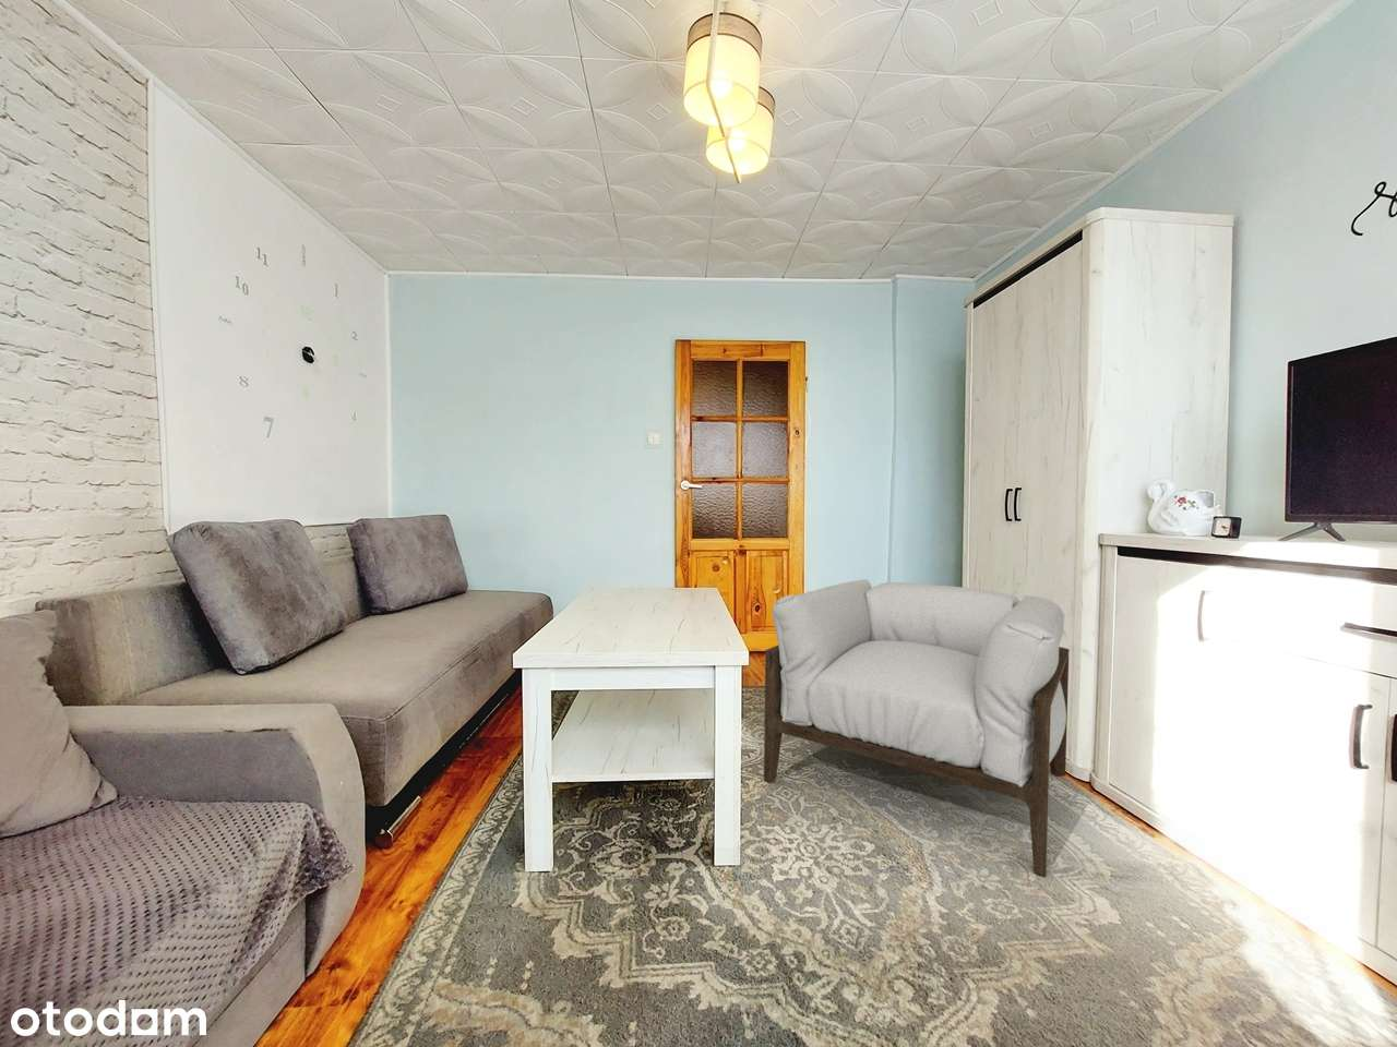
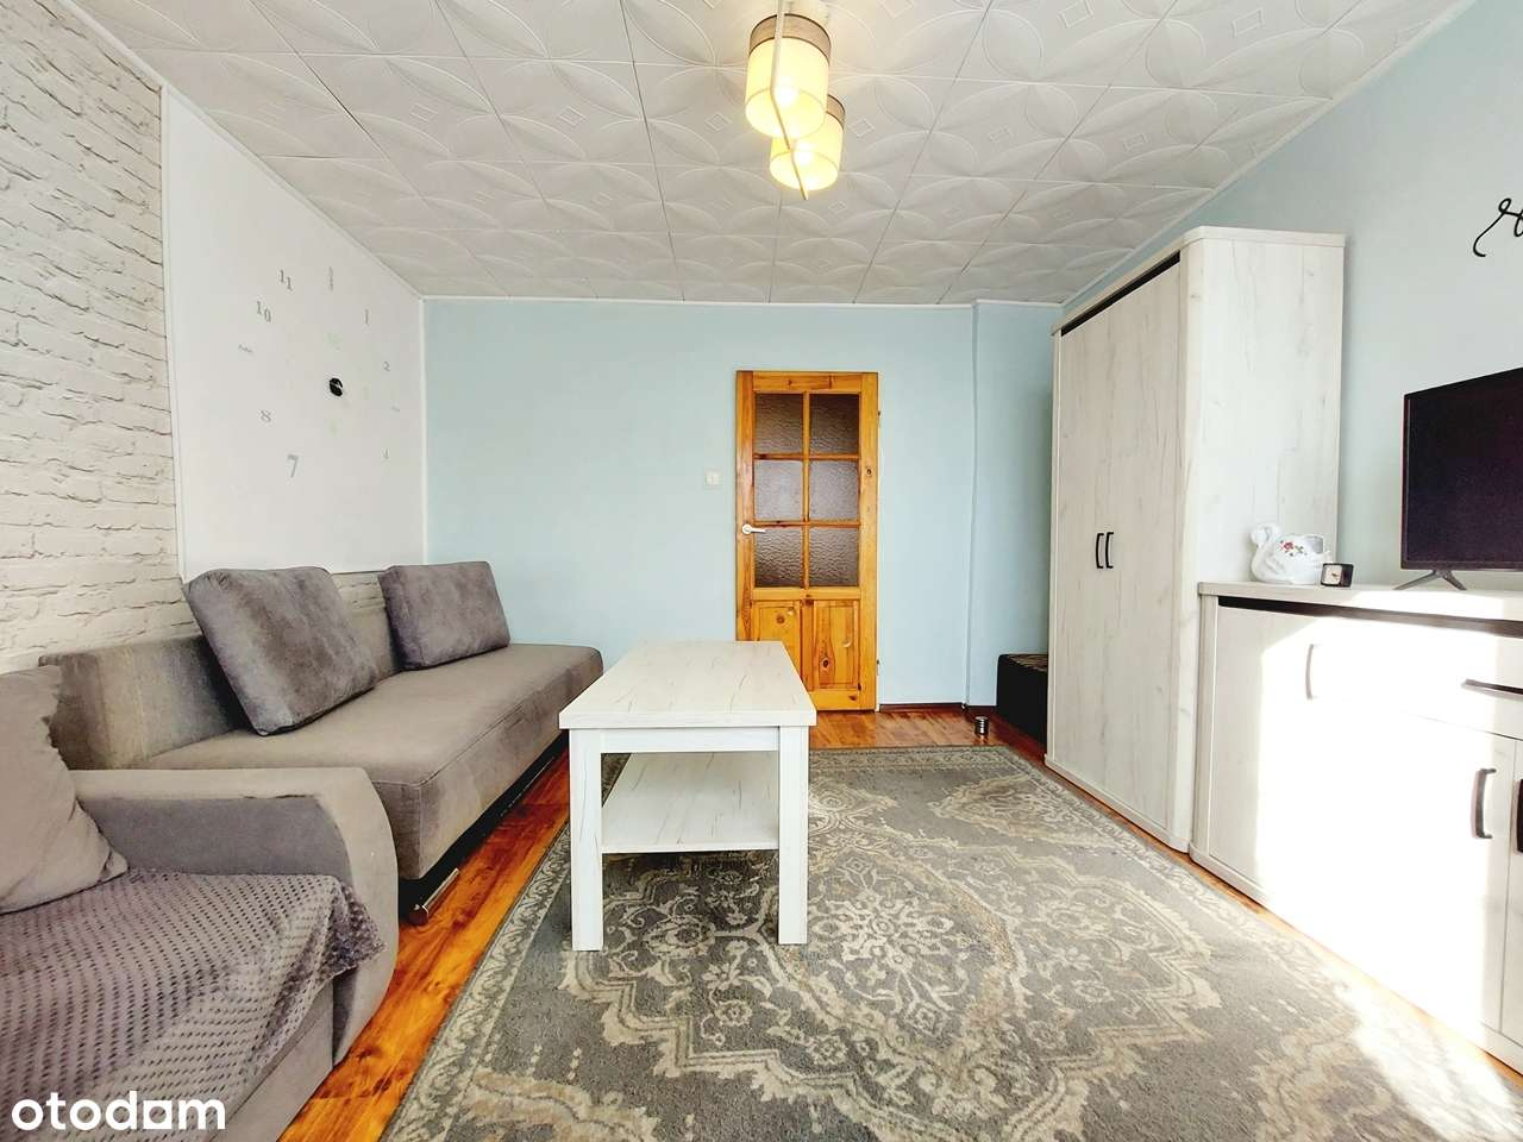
- armchair (919, 685)
